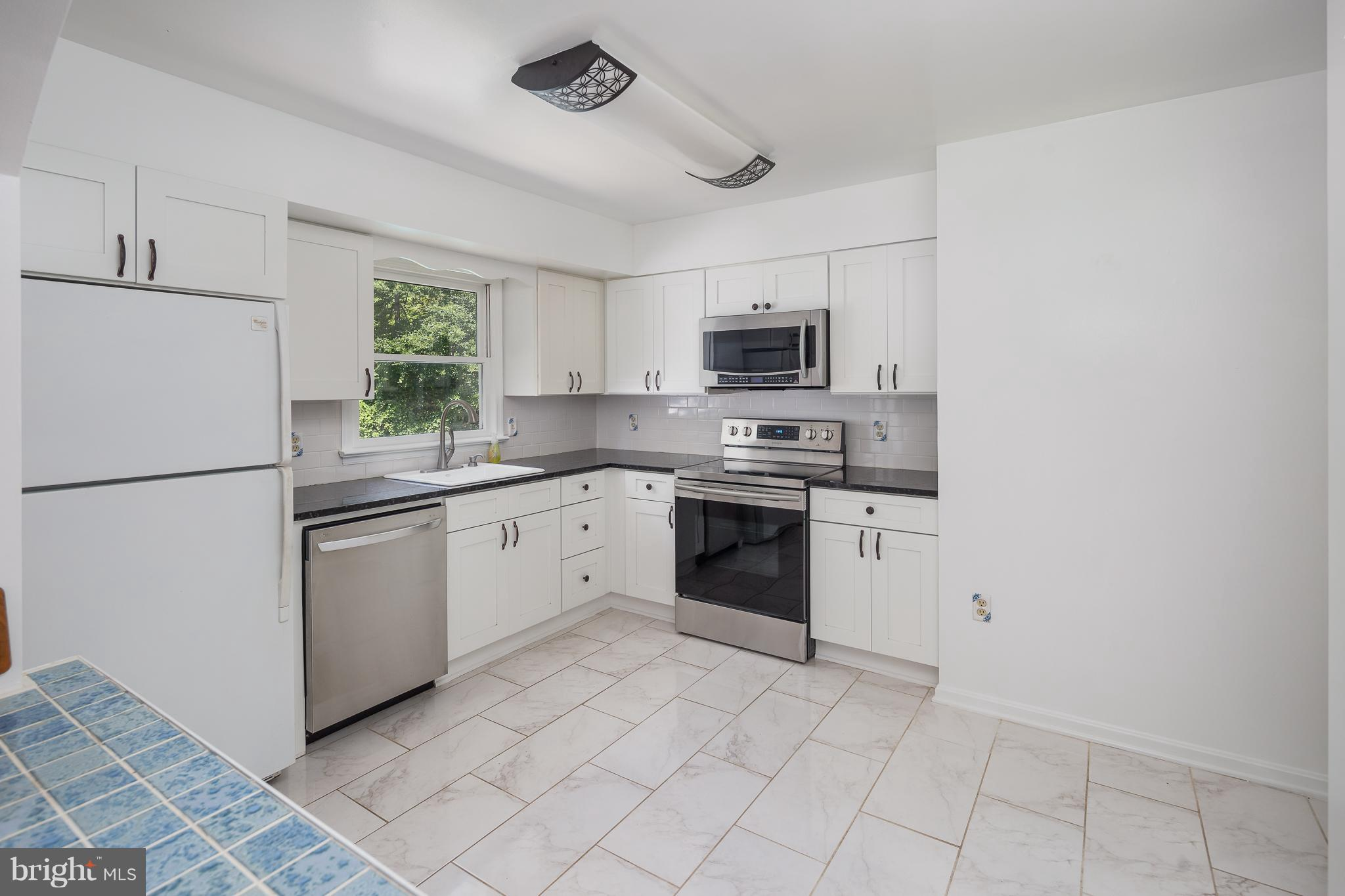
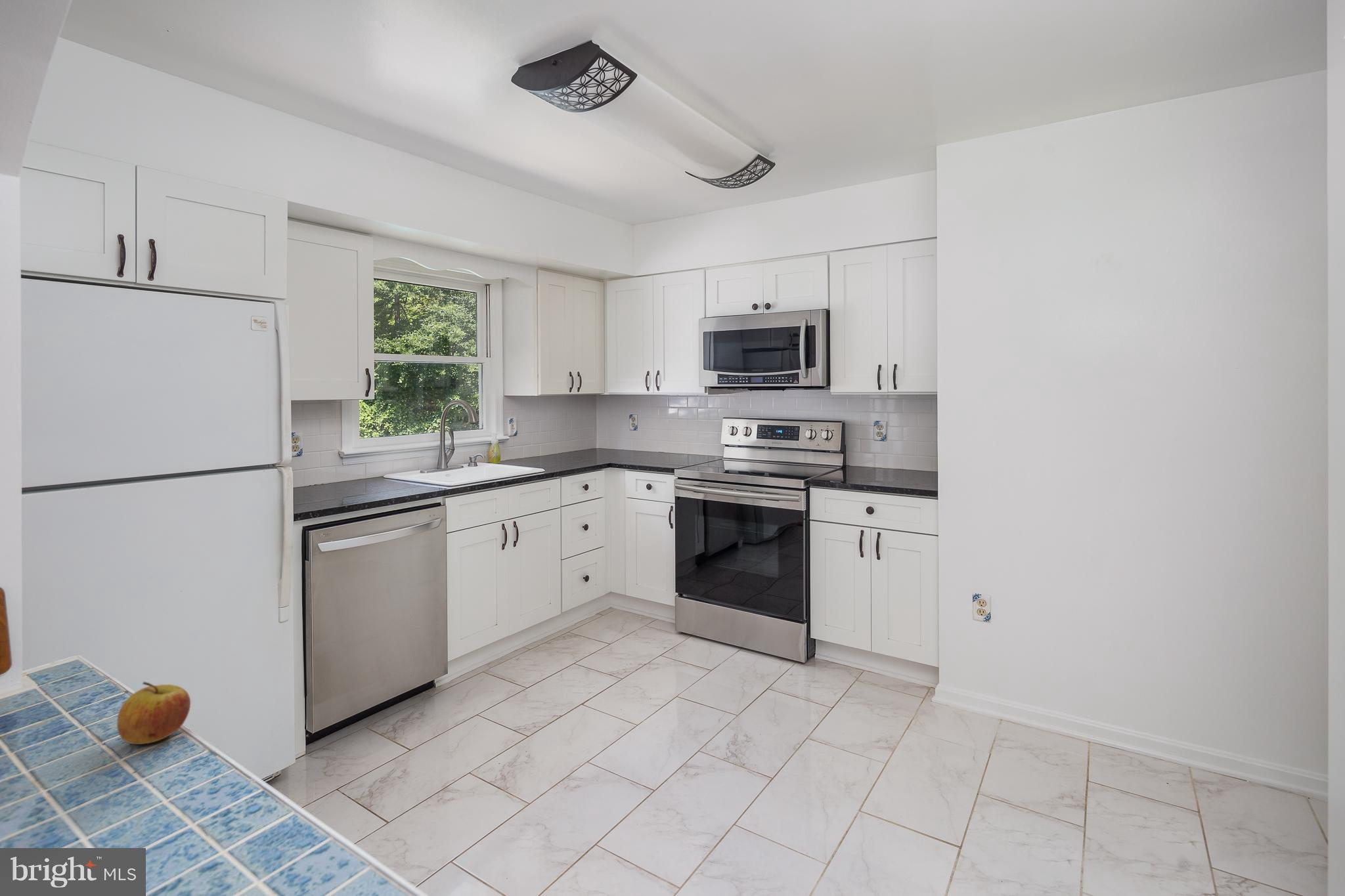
+ apple (154, 708)
